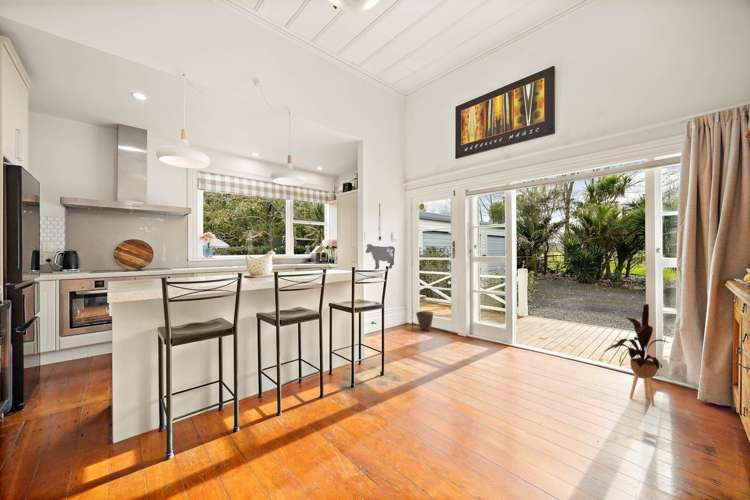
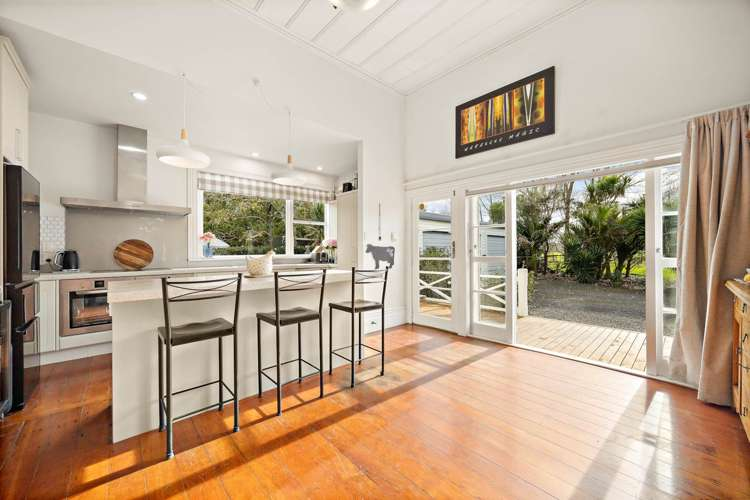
- house plant (636, 350)
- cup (424, 321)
